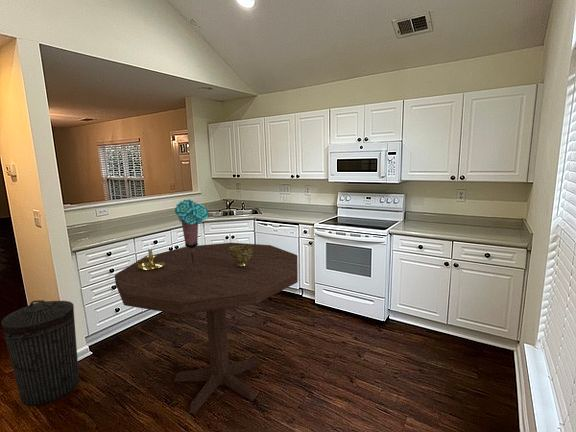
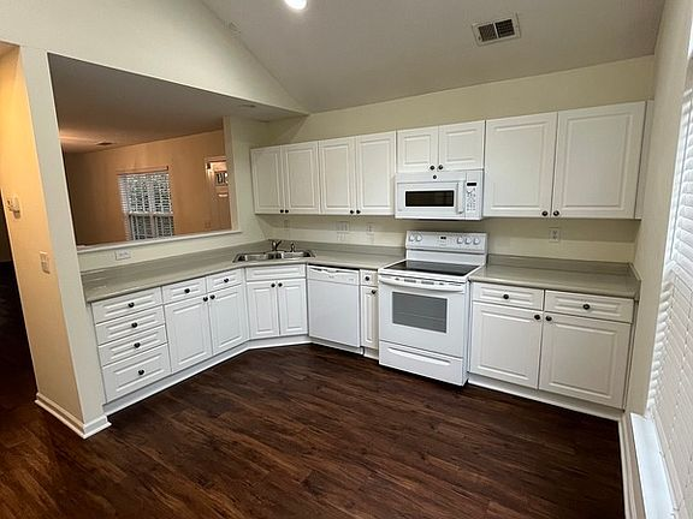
- bouquet (193, 233)
- dining table (216, 323)
- decorative bowl (241, 255)
- candle holder (148, 255)
- trash can (44, 345)
